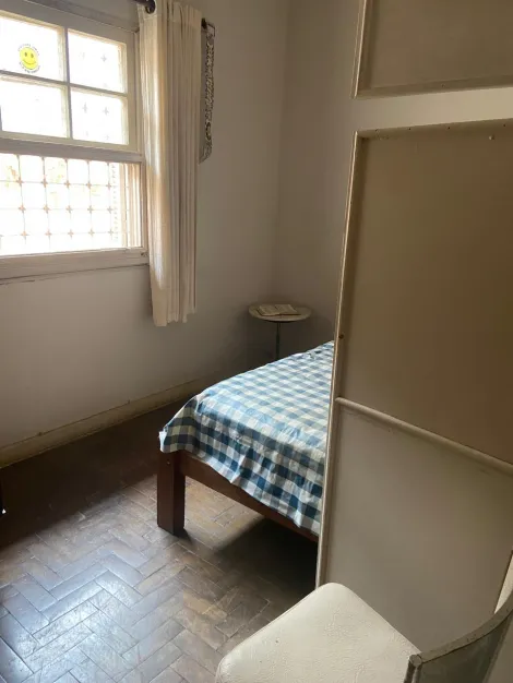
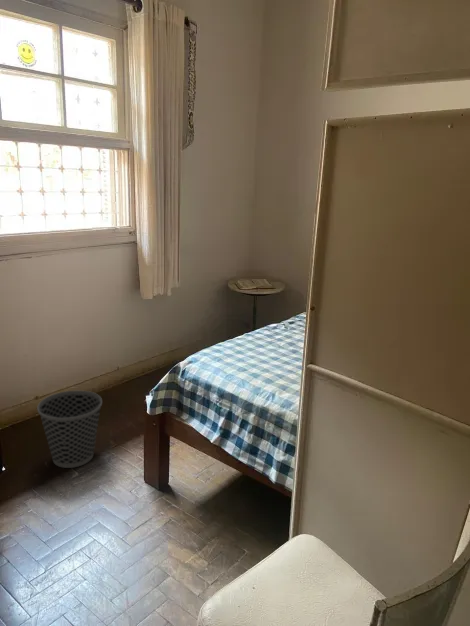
+ wastebasket (71, 430)
